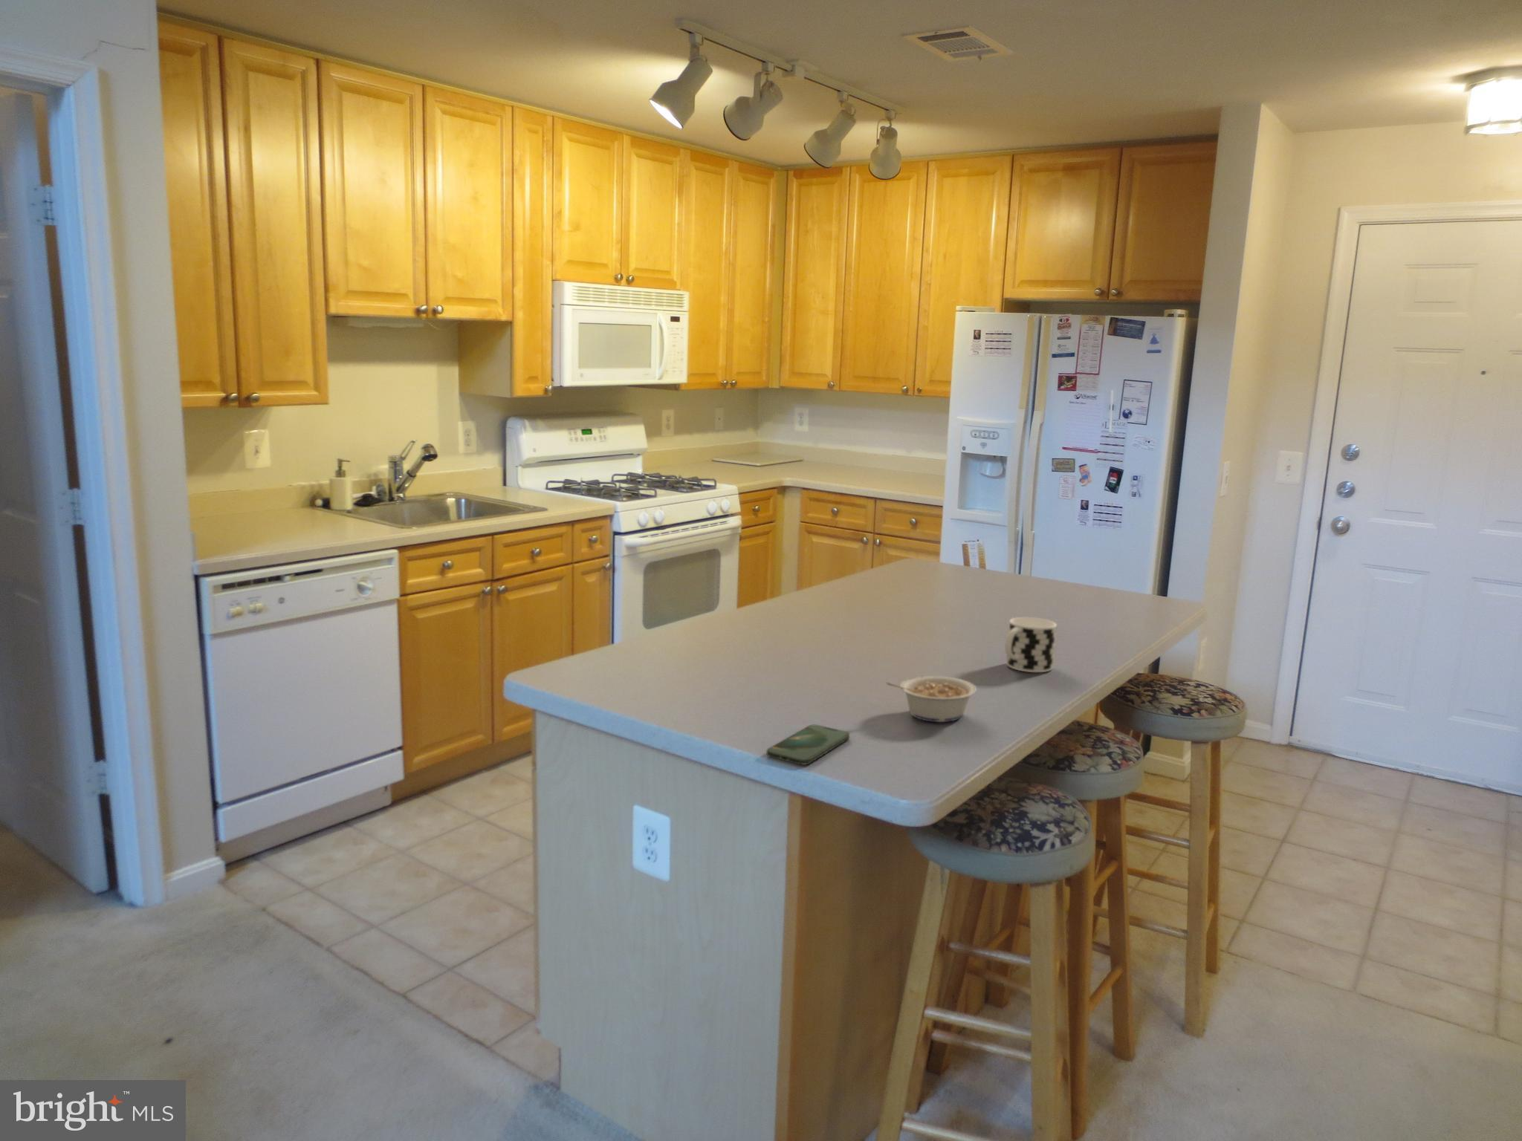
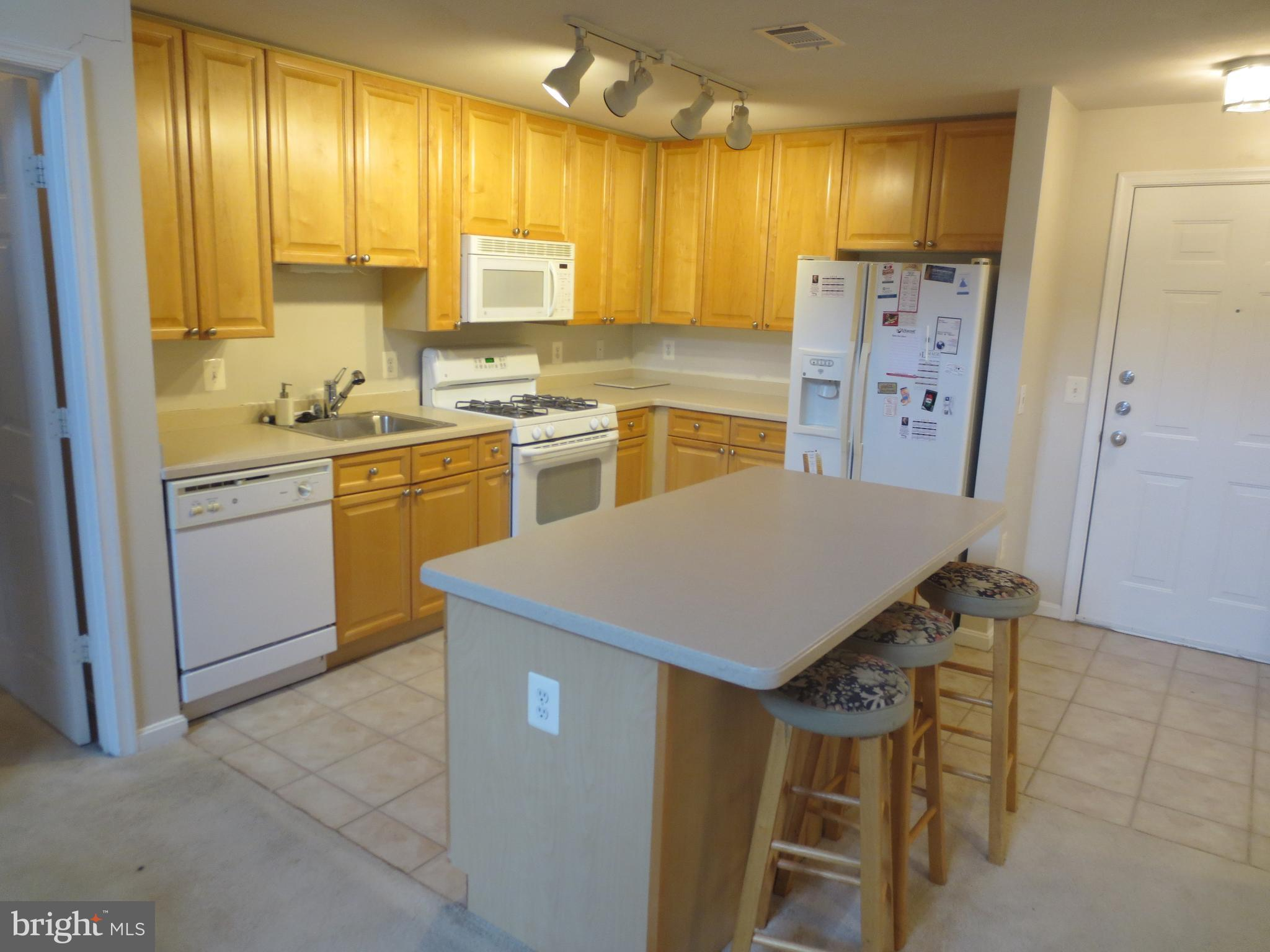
- smartphone (809, 743)
- cup (1026, 646)
- legume (936, 699)
